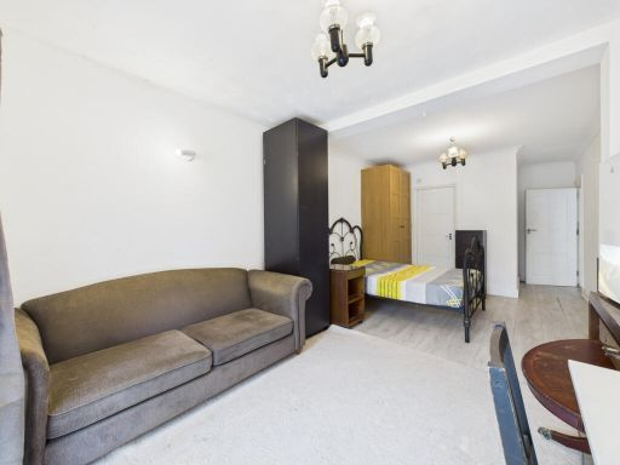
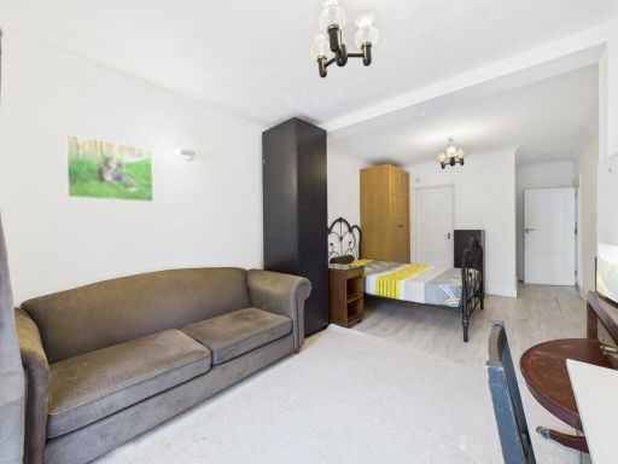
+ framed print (113, 170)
